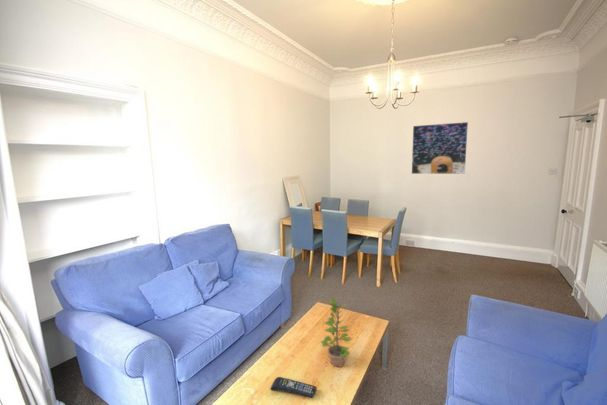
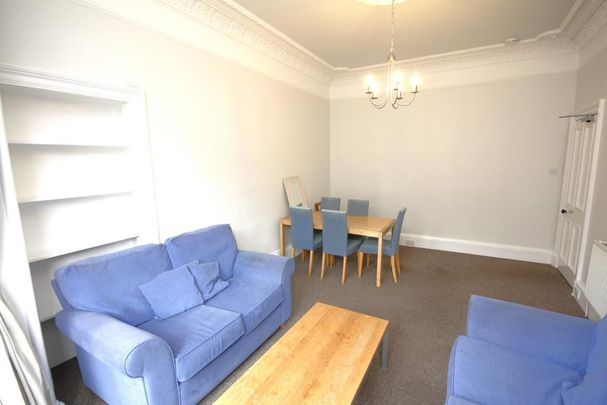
- remote control (293, 387)
- plant (335, 331)
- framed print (438, 149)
